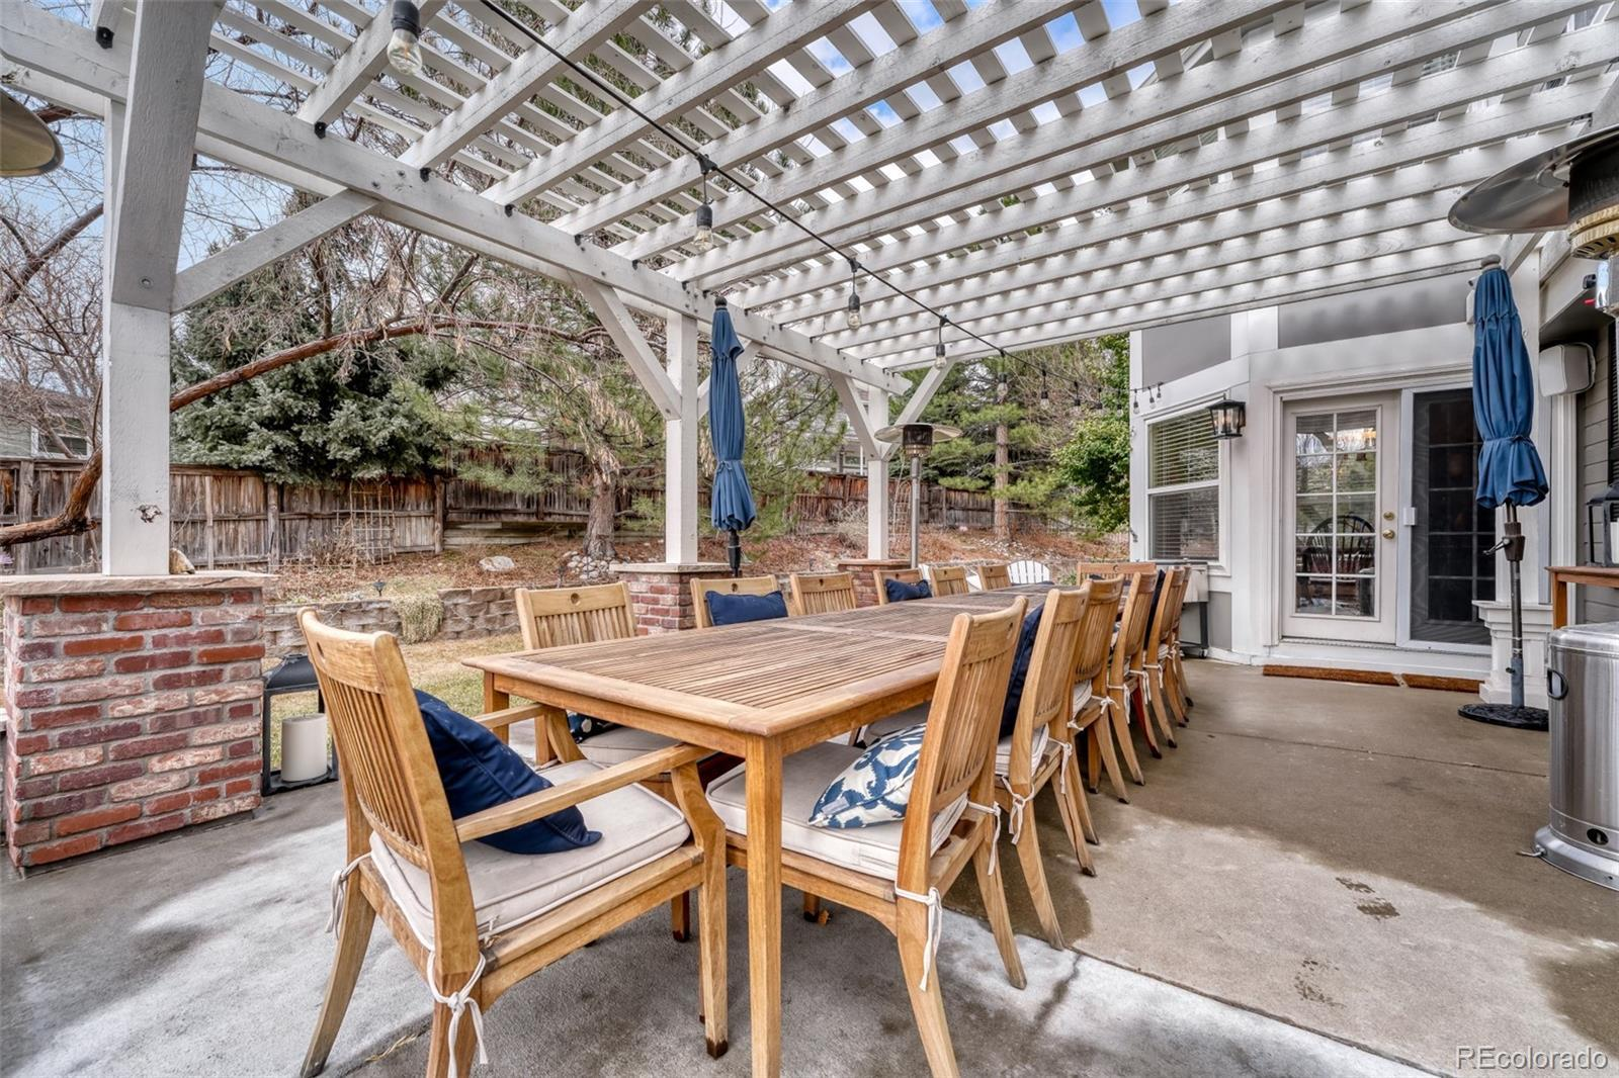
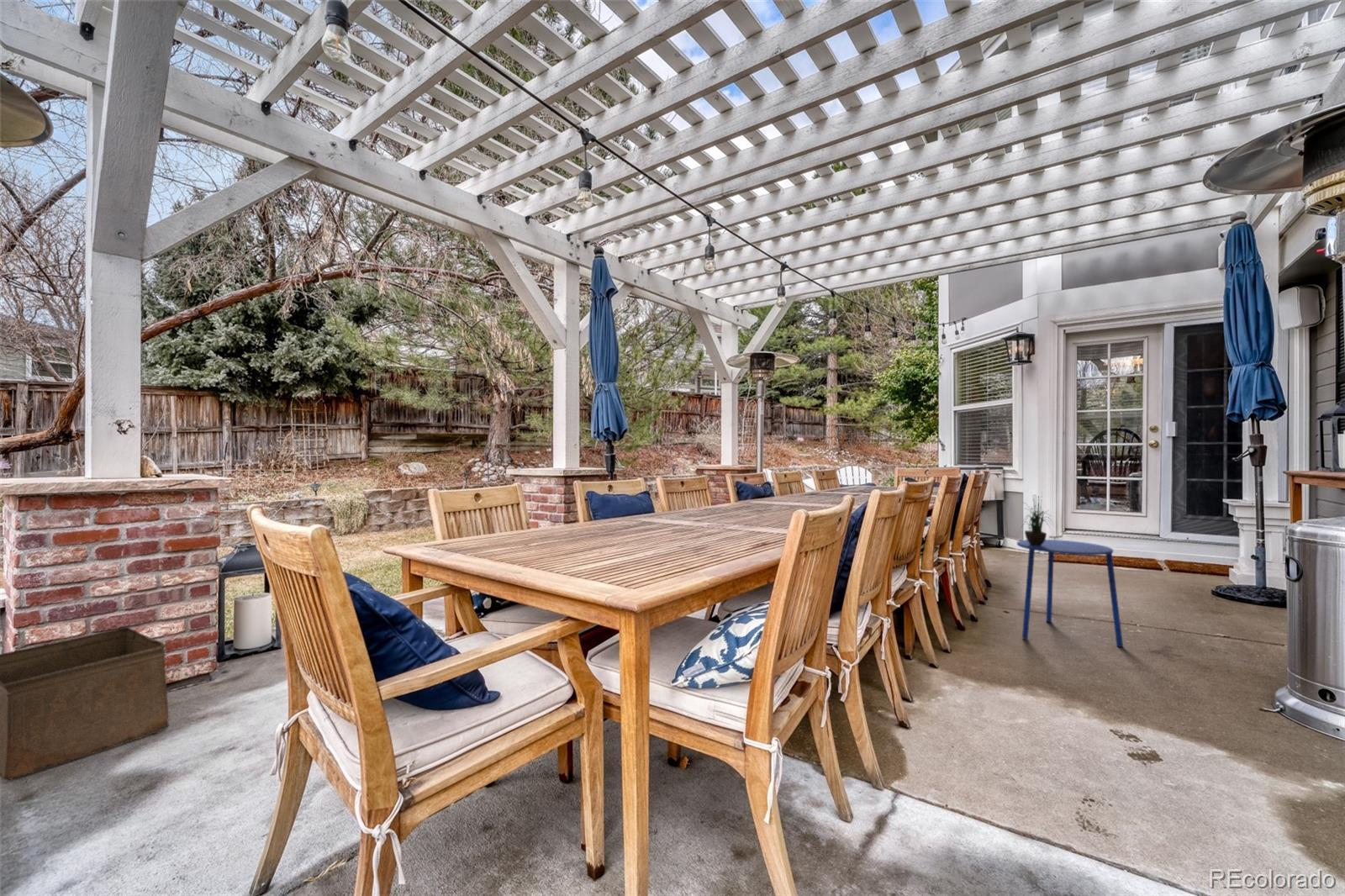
+ side table (1052, 589)
+ storage bin (75, 694)
+ potted plant (1037, 513)
